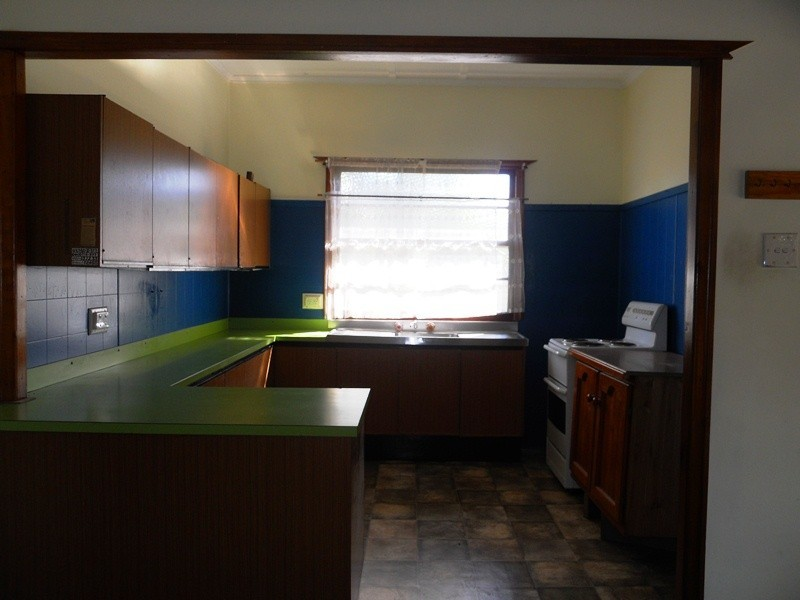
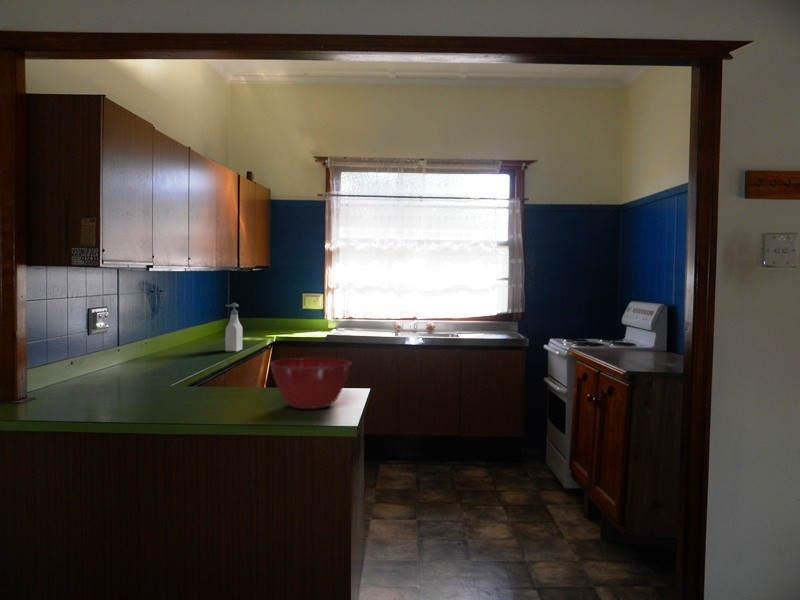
+ mixing bowl (310, 383)
+ soap bottle (232, 326)
